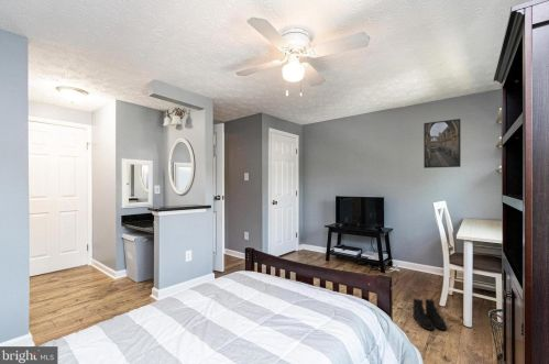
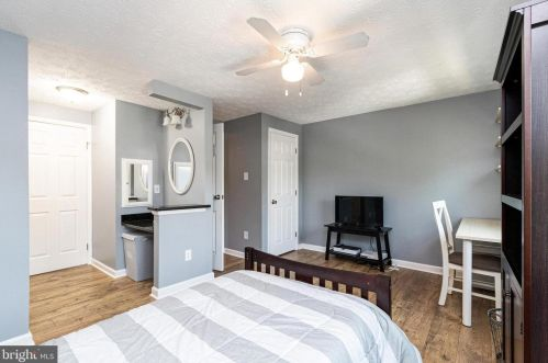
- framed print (441, 144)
- boots (428, 311)
